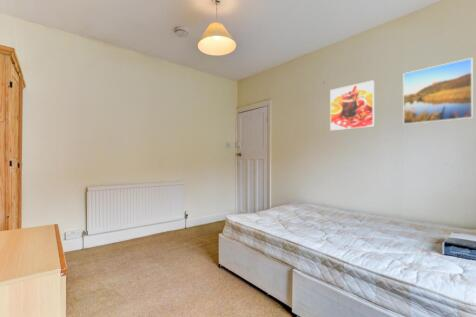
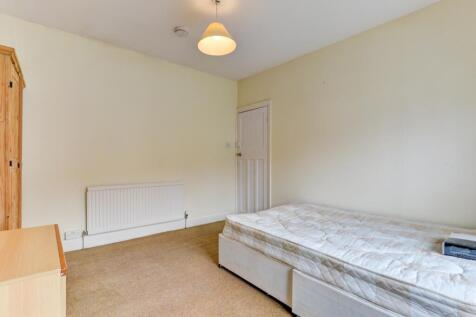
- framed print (350, 107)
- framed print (435, 94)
